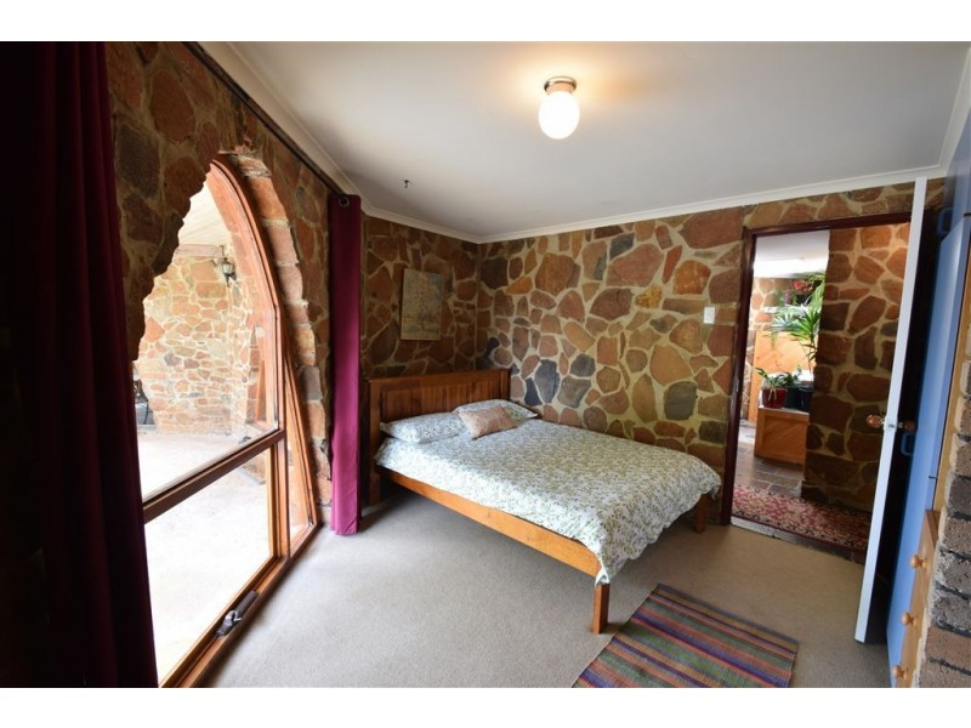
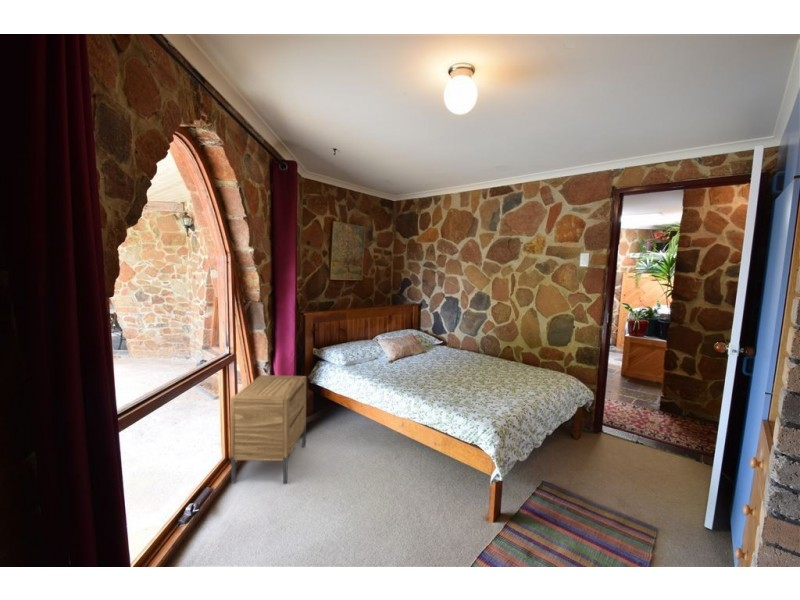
+ nightstand (272, 424)
